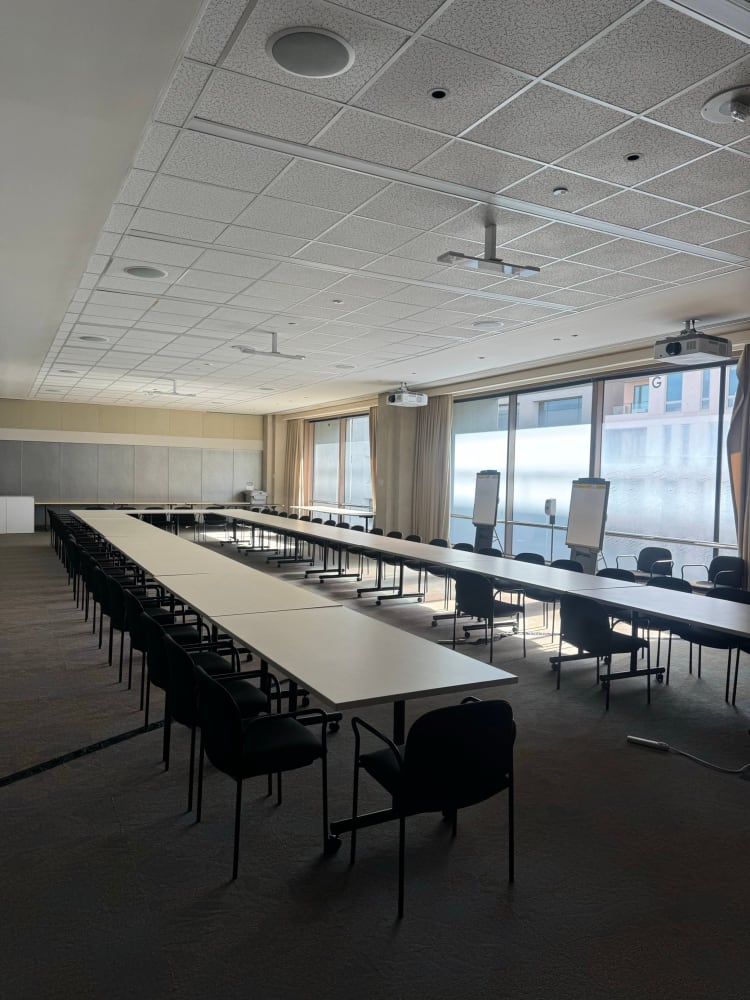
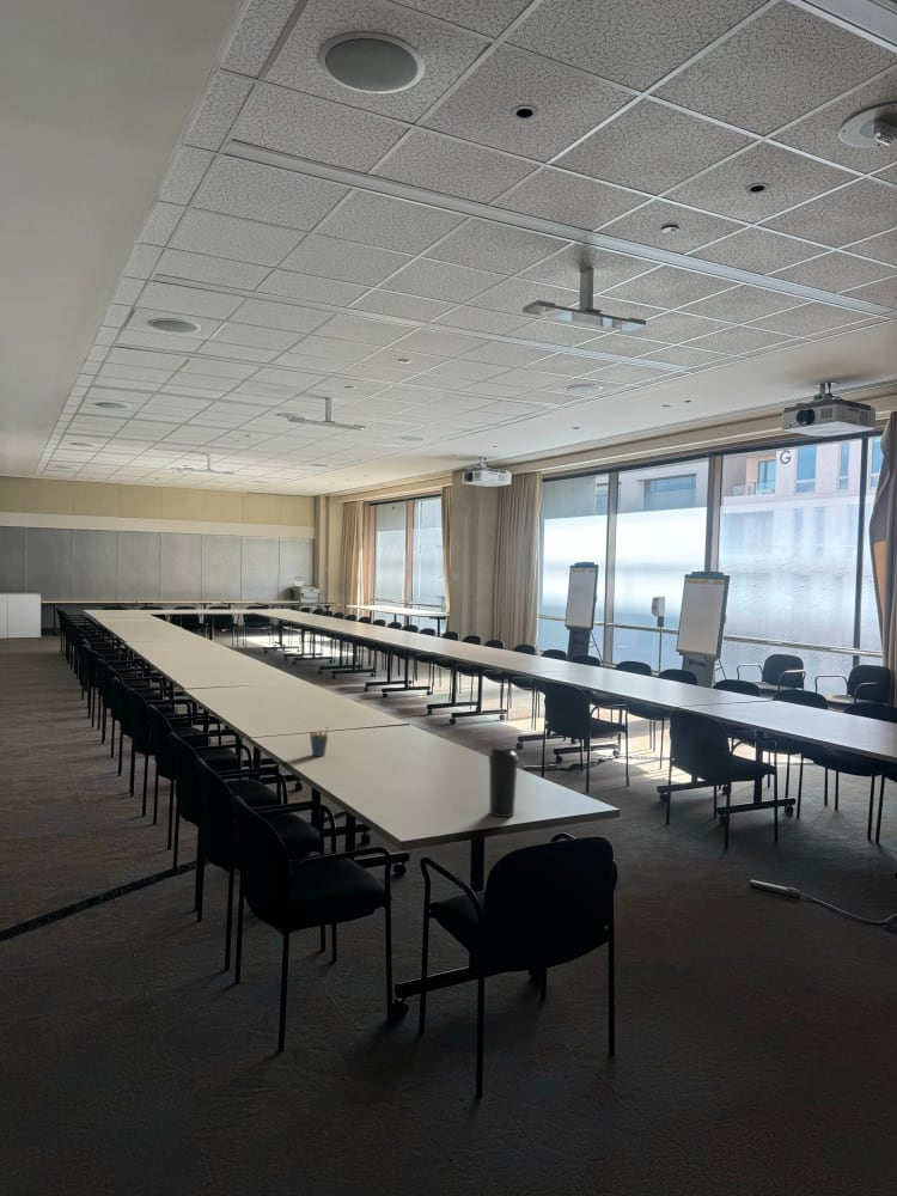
+ pen holder (318, 740)
+ water bottle (502, 780)
